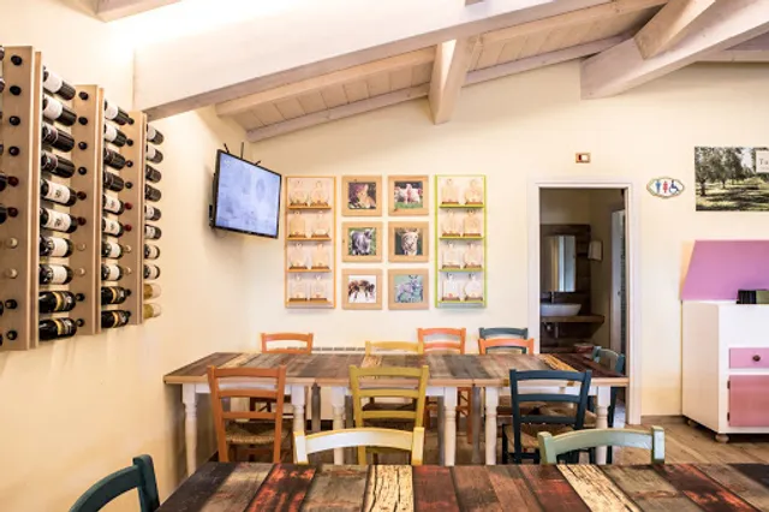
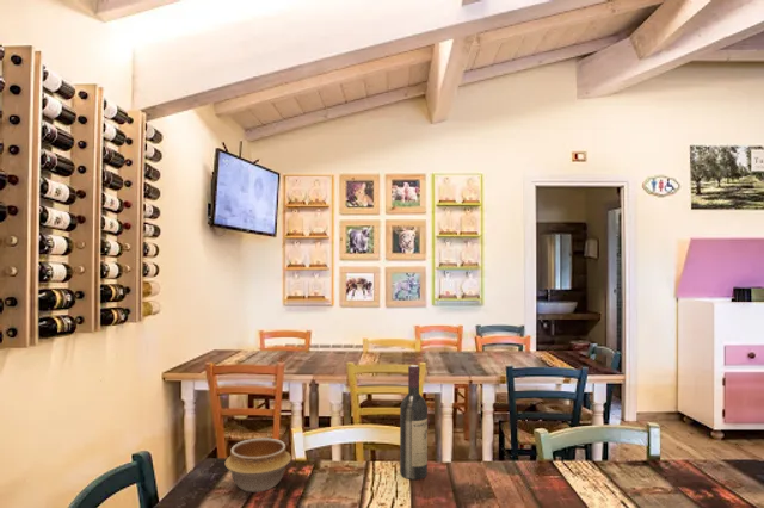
+ bowl (258, 465)
+ wine bottle (413, 420)
